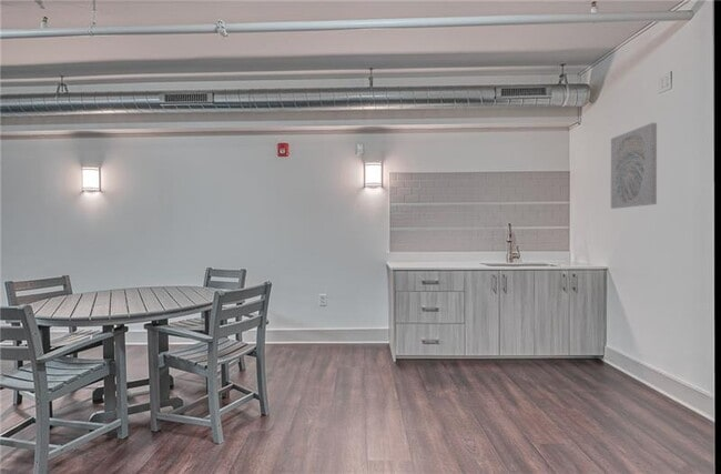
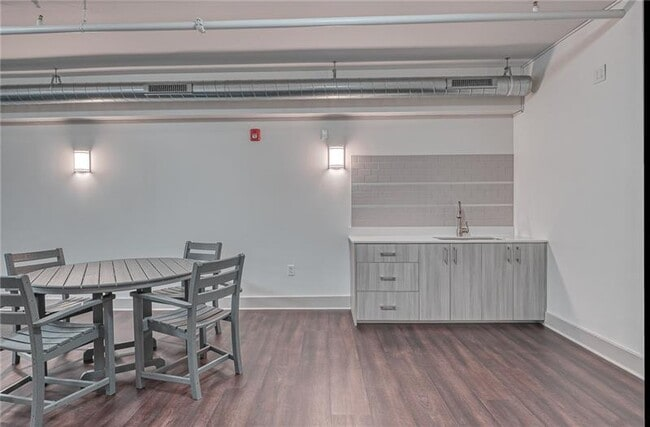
- wall art (631, 169)
